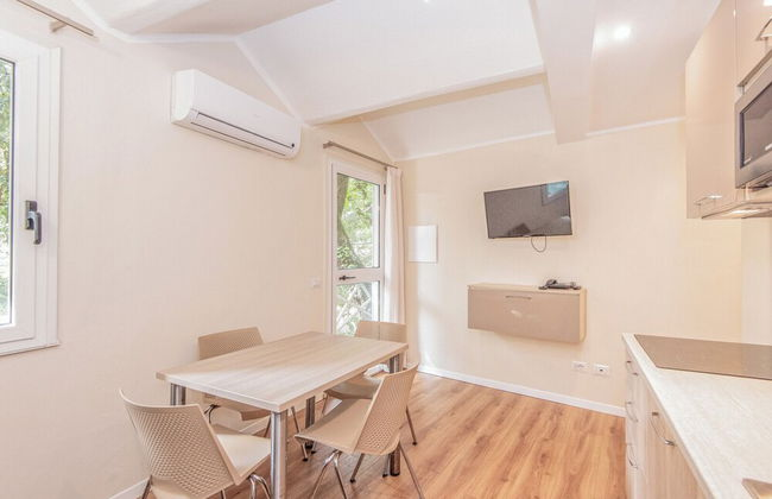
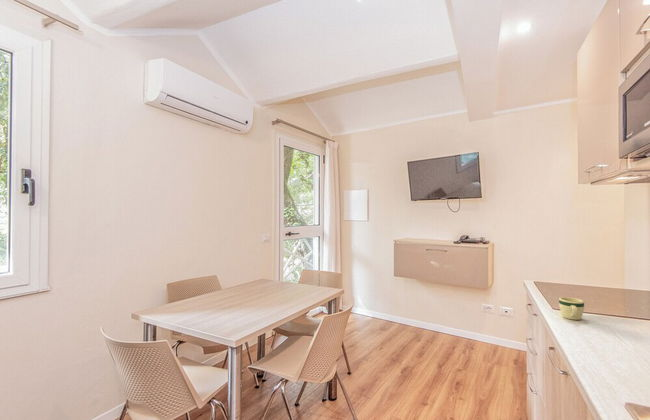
+ mug (572, 309)
